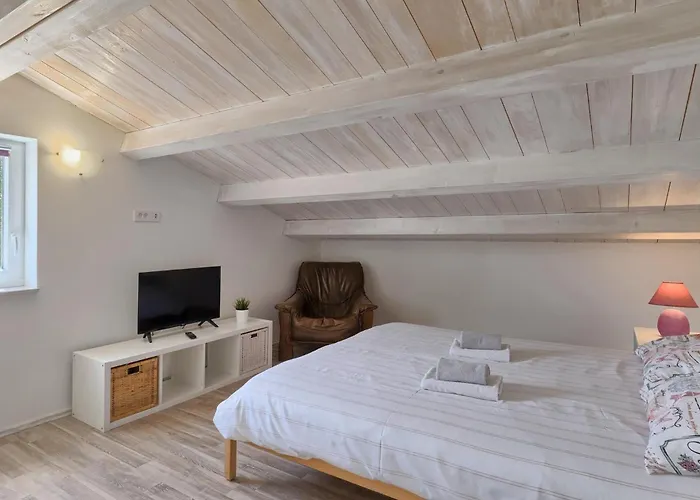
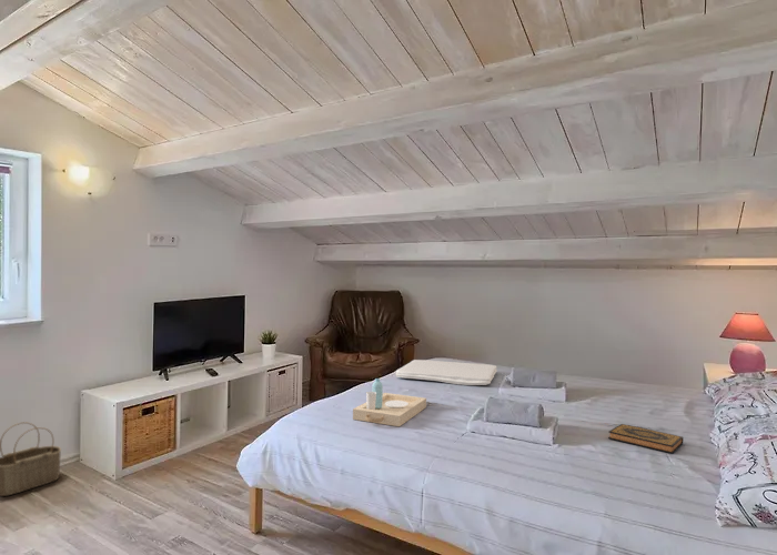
+ wicker basket (27, 455)
+ mattress pad (447, 372)
+ hardback book (645, 436)
+ serving tray (391, 395)
